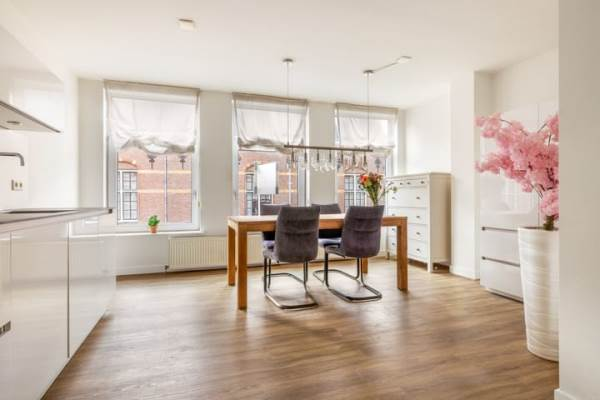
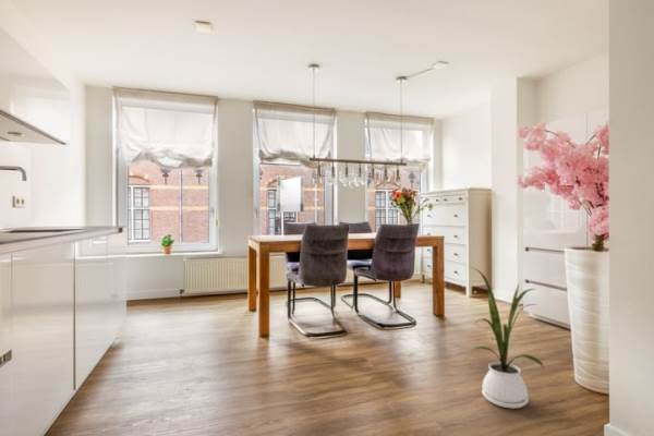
+ house plant (500, 334)
